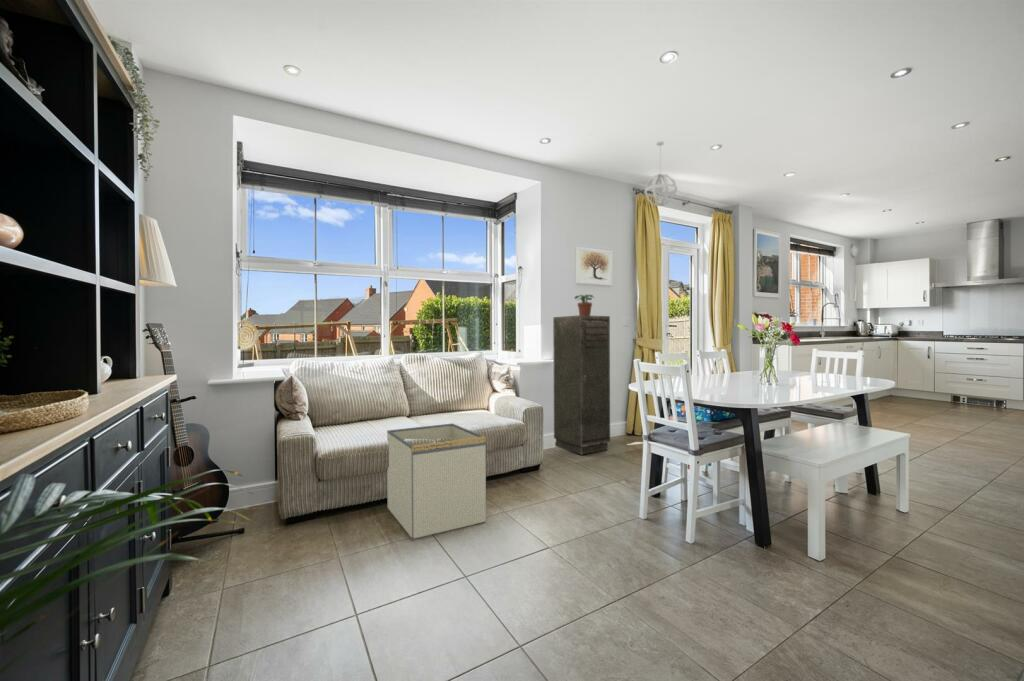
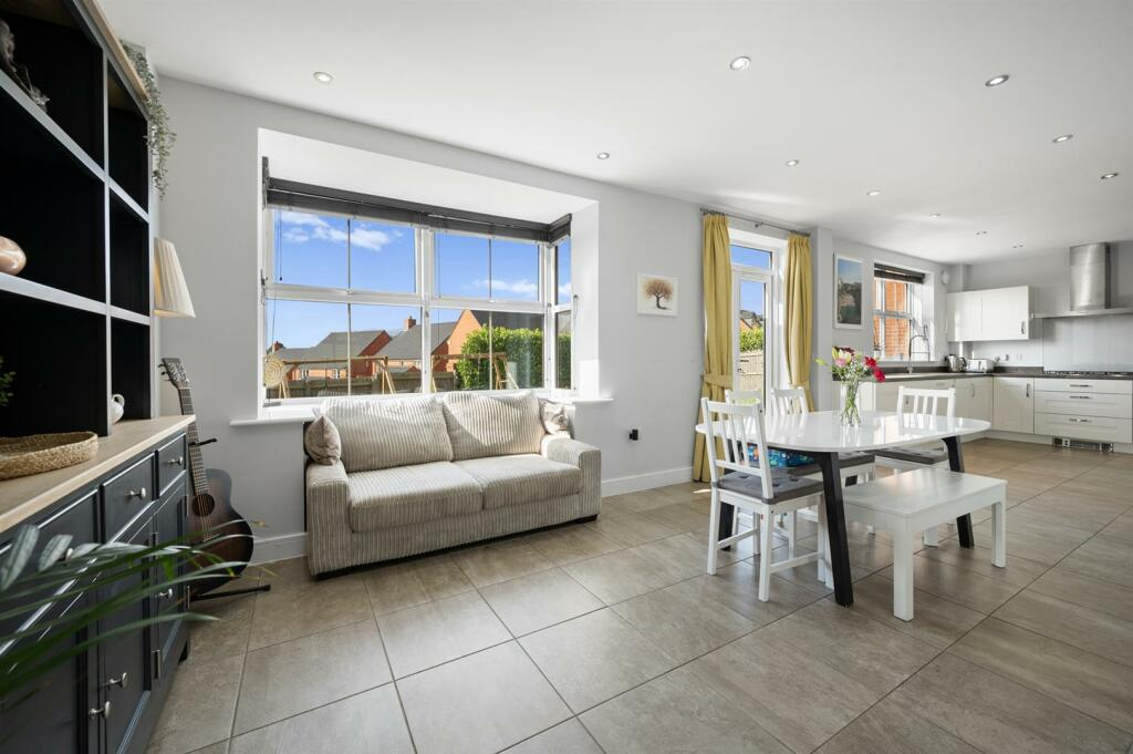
- pendant light (660, 174)
- storage bin (434, 473)
- potted plant (583, 305)
- storage cabinet (581, 382)
